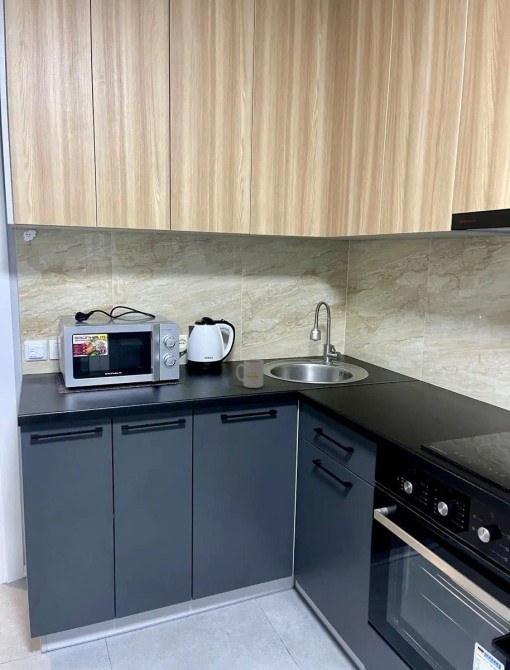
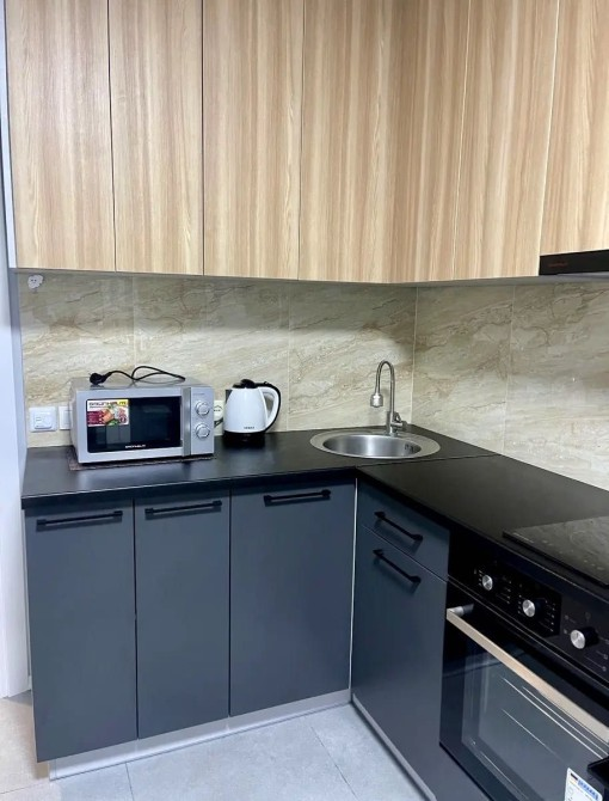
- mug (249, 373)
